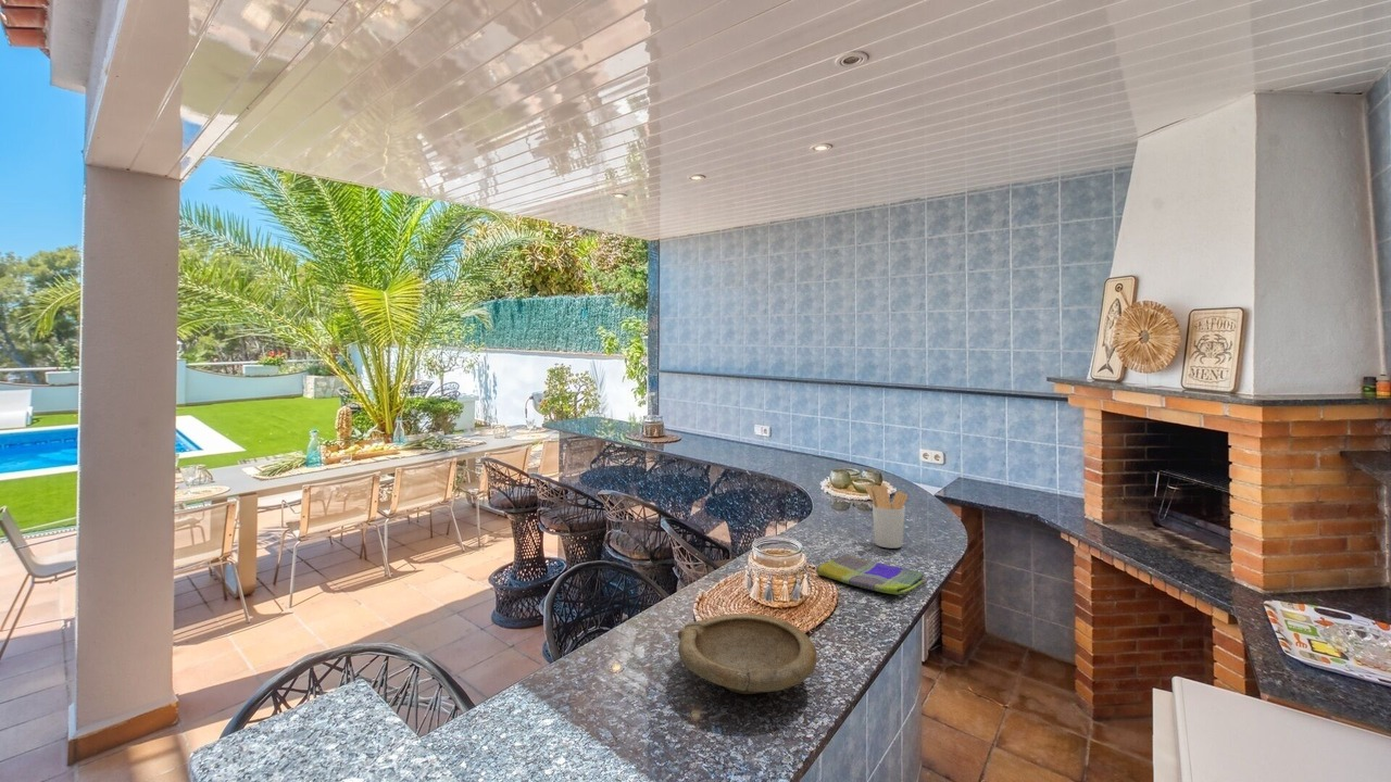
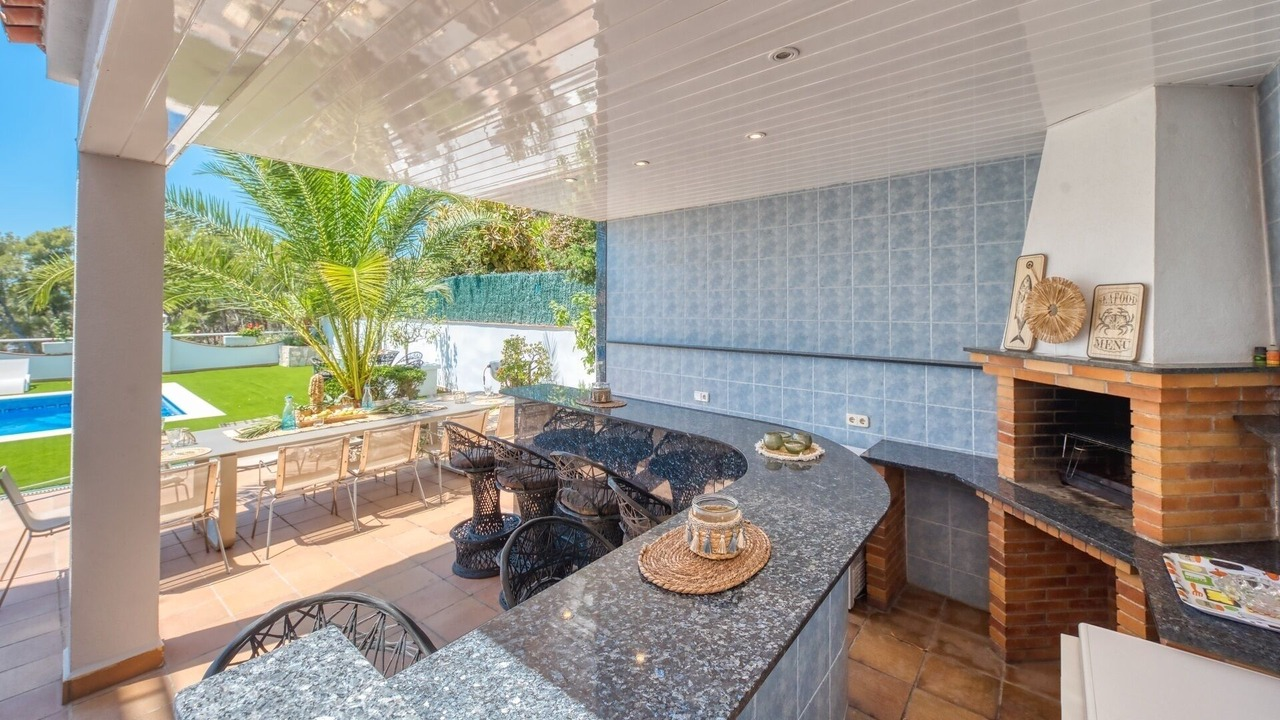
- utensil holder (884, 514)
- dish towel (868, 572)
- bowl (745, 659)
